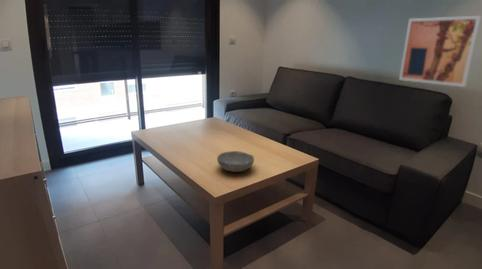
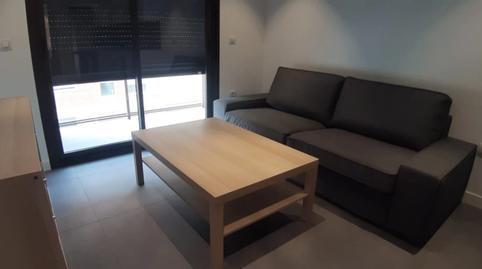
- bowl (235, 163)
- wall art (436, 51)
